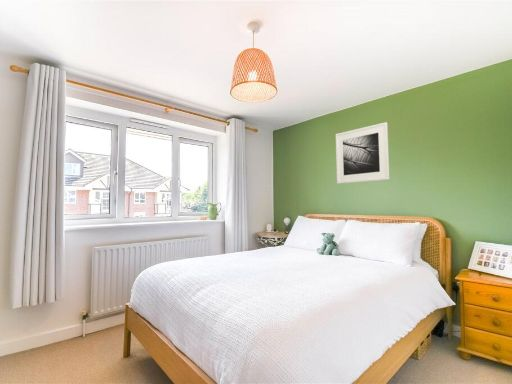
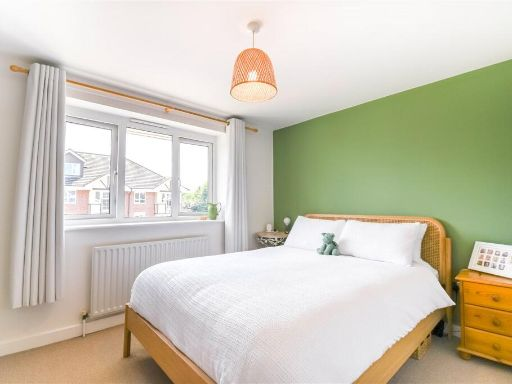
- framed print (360, 155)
